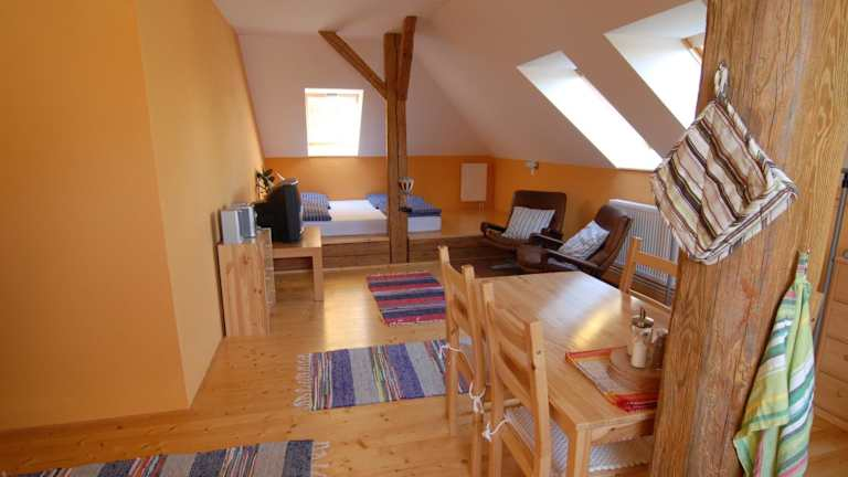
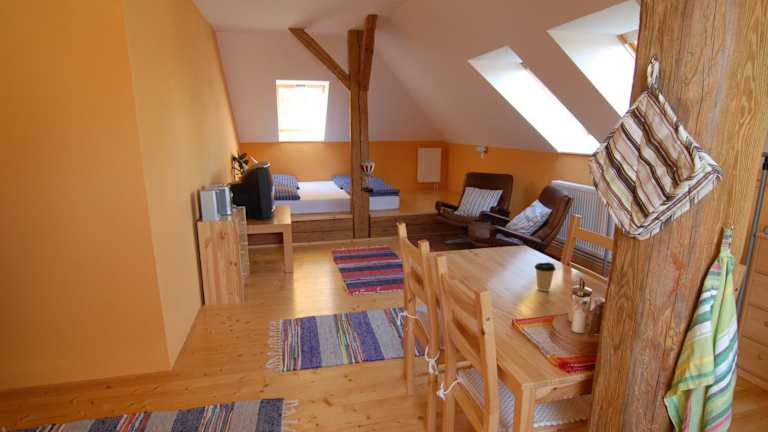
+ coffee cup (544, 276)
